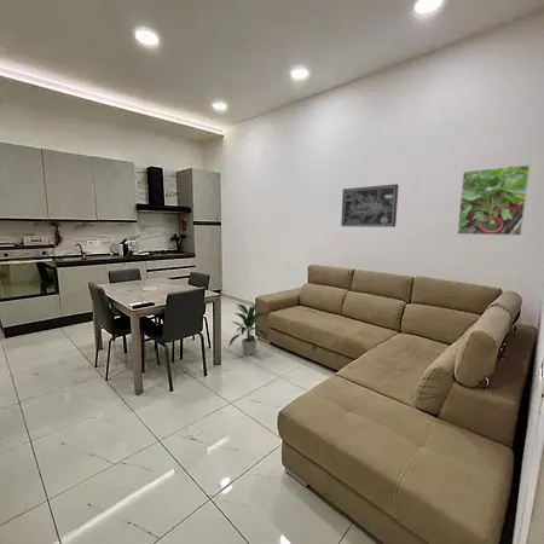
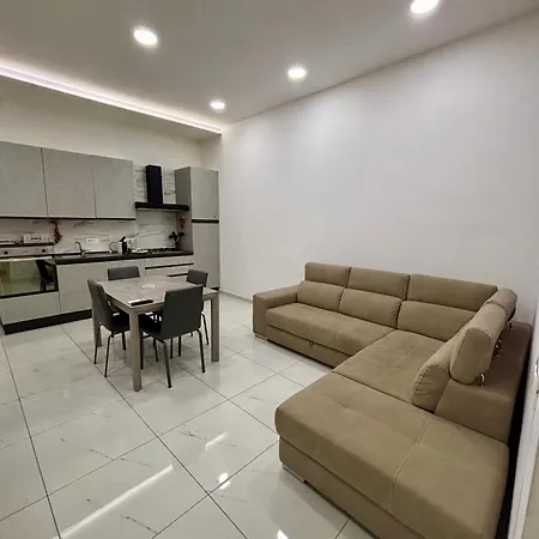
- indoor plant (247, 328)
- wall art (368, 207)
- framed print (491, 202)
